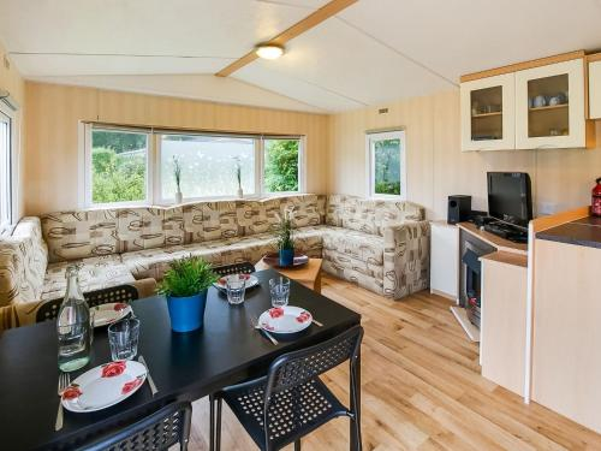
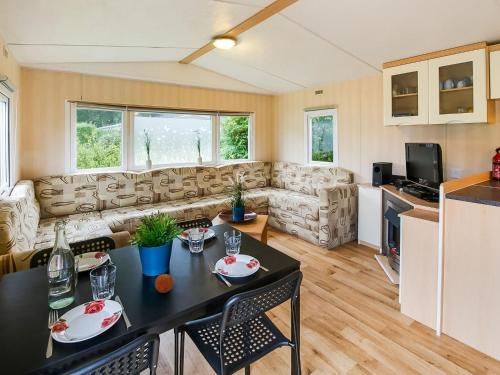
+ fruit (164, 282)
